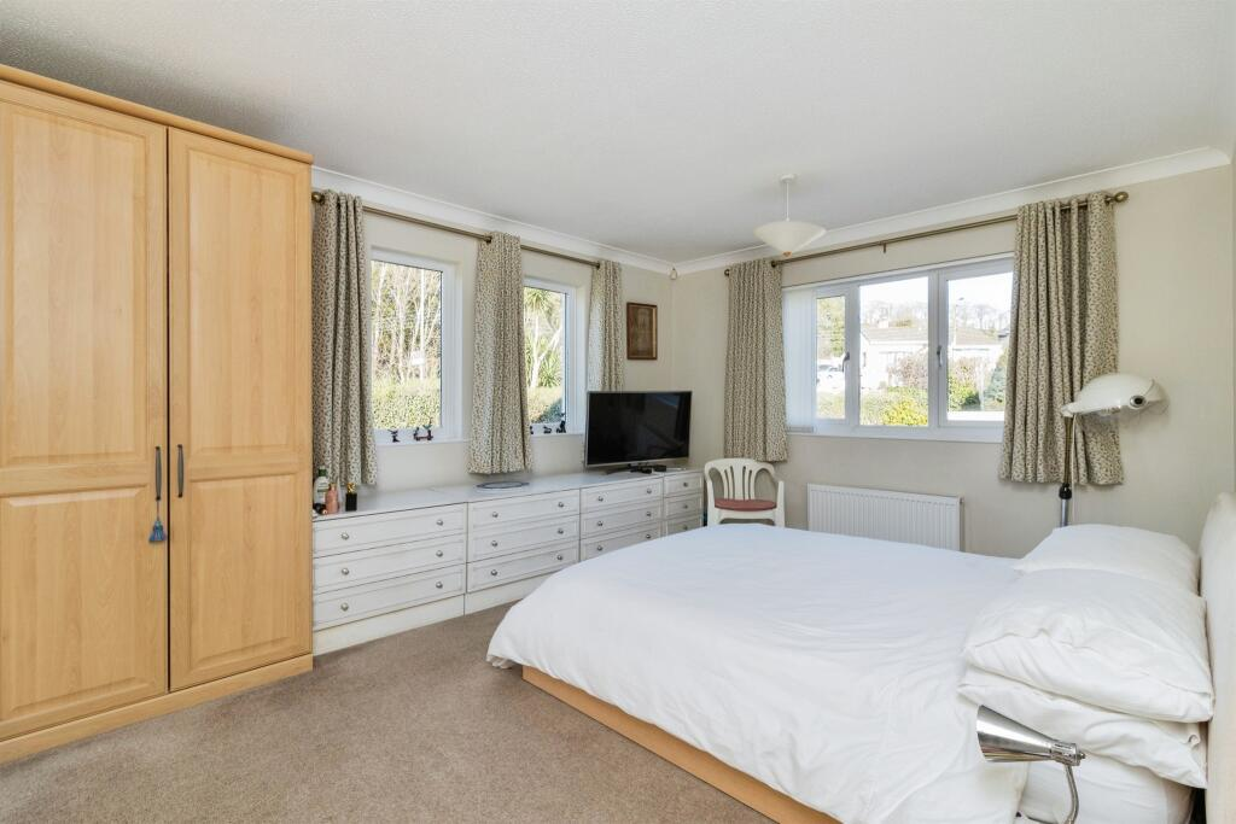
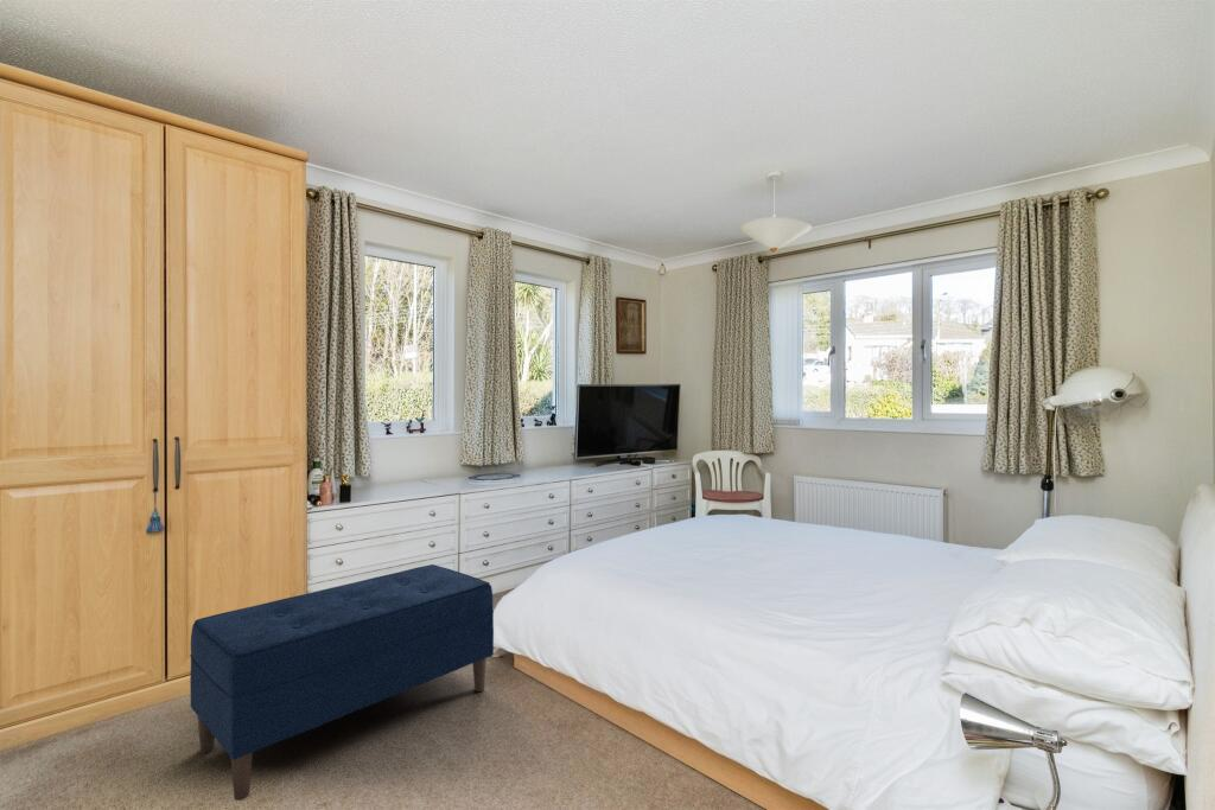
+ bench (356, 657)
